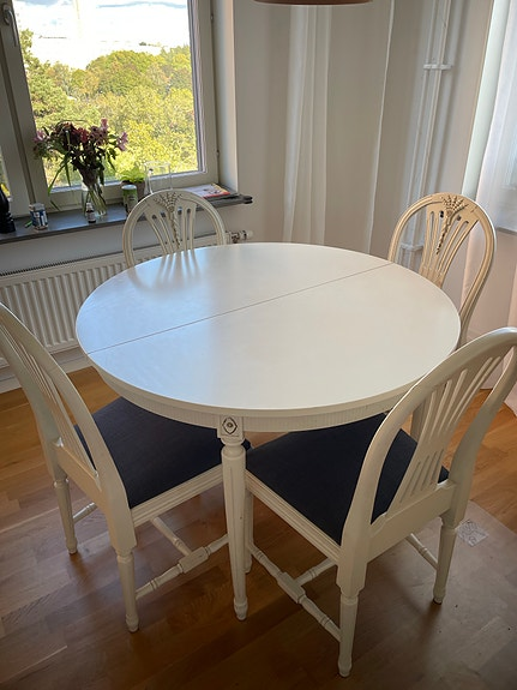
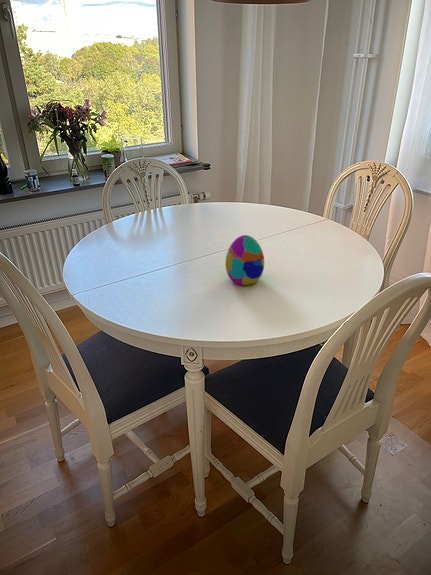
+ decorative egg (244, 258)
